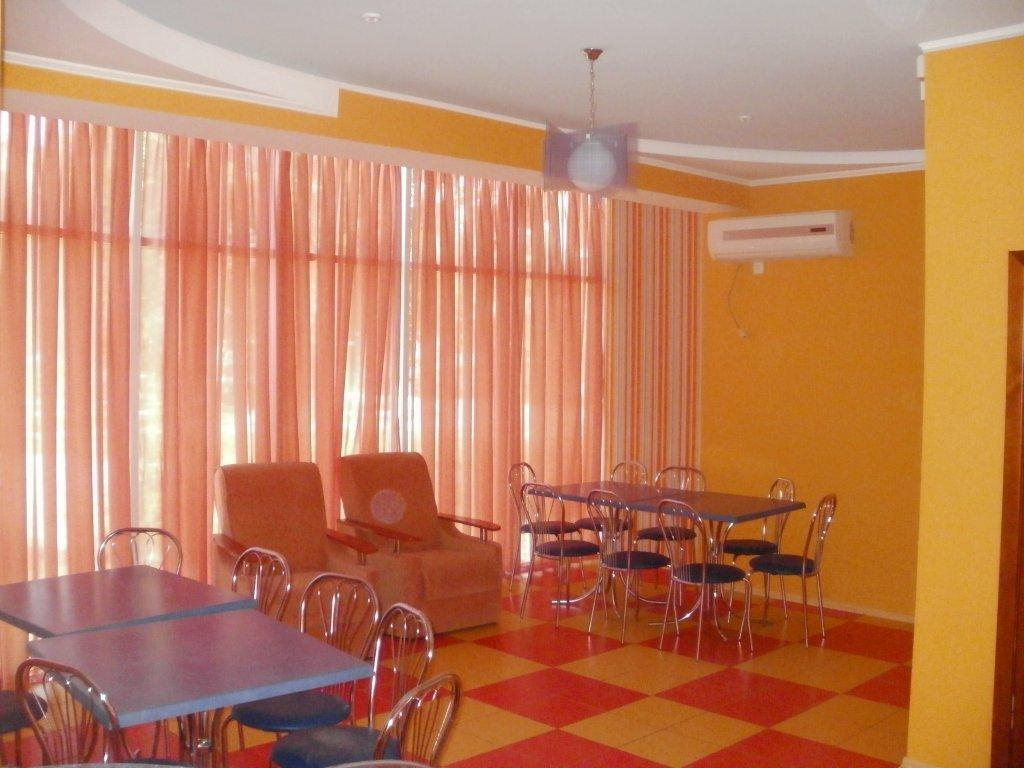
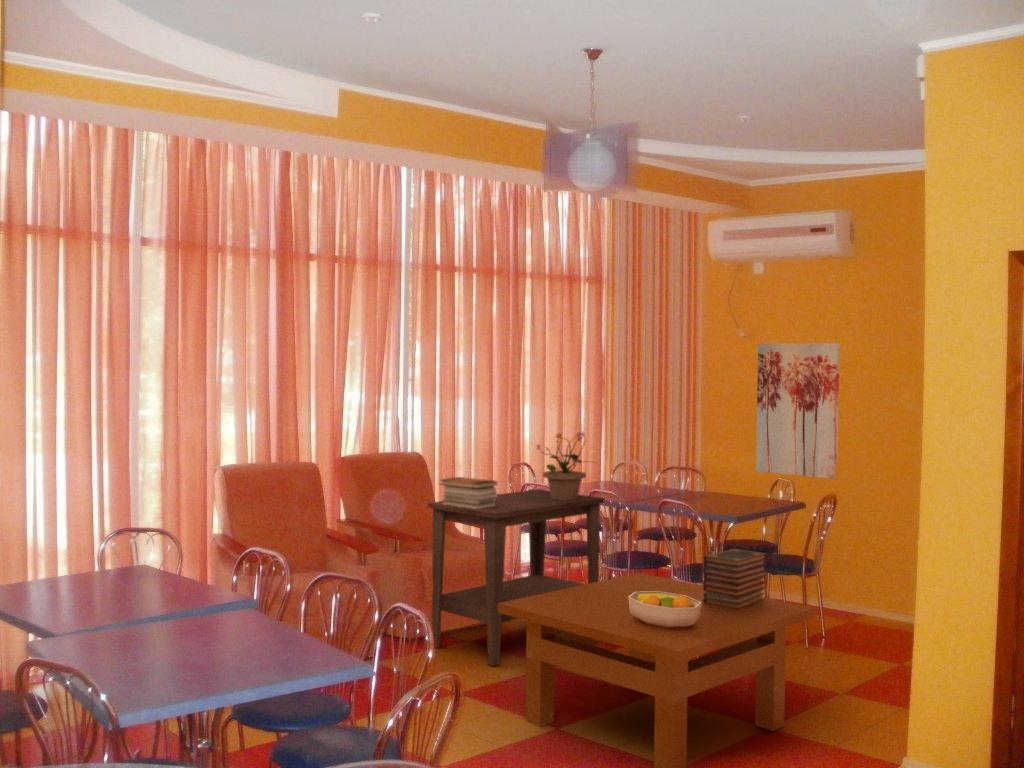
+ wall art (796, 409)
+ potted plant (567, 463)
+ side table (517, 578)
+ book stack (468, 492)
+ table (655, 664)
+ fruit bowl (664, 604)
+ book stack (735, 577)
